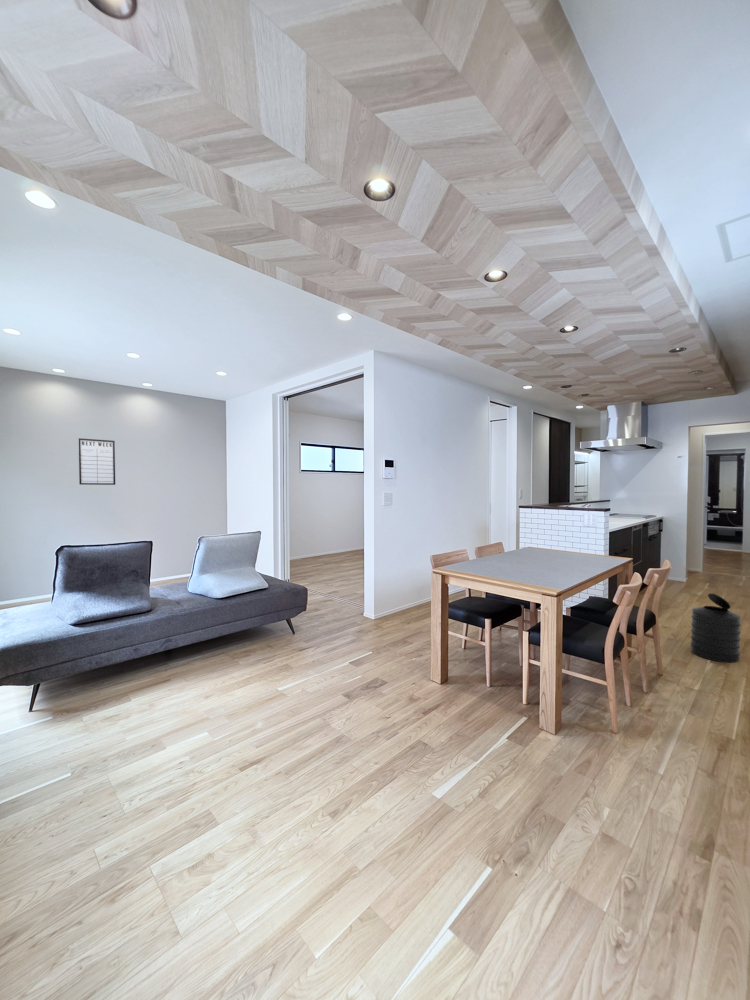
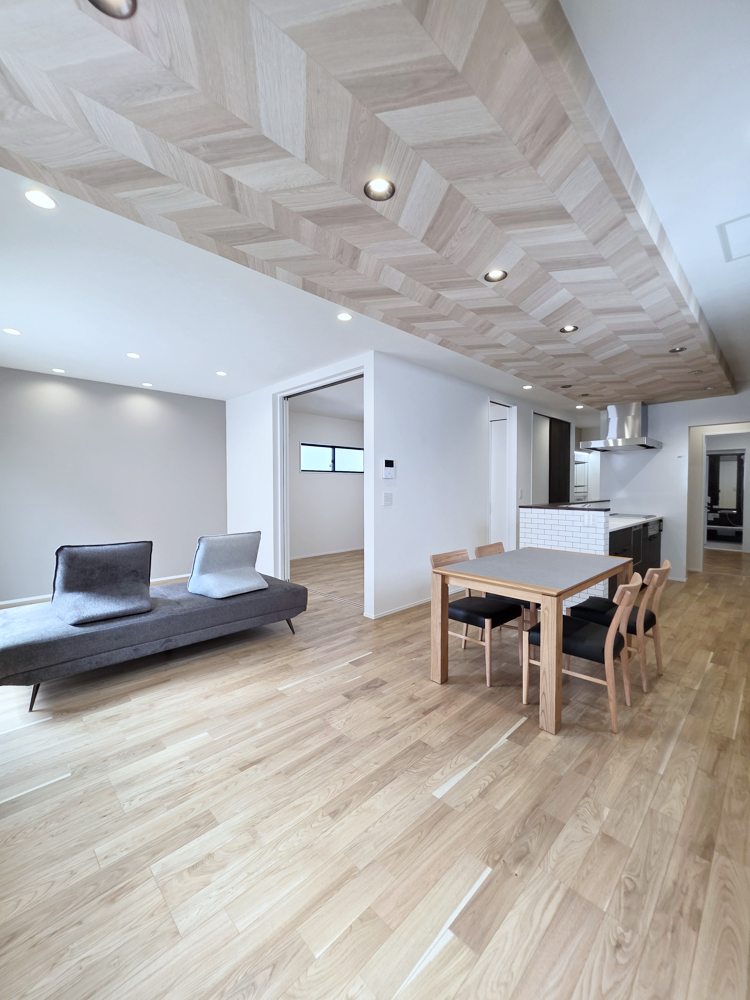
- trash can (715, 624)
- writing board (97, 462)
